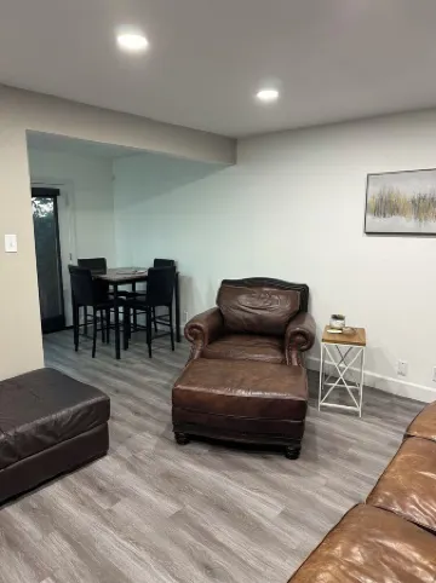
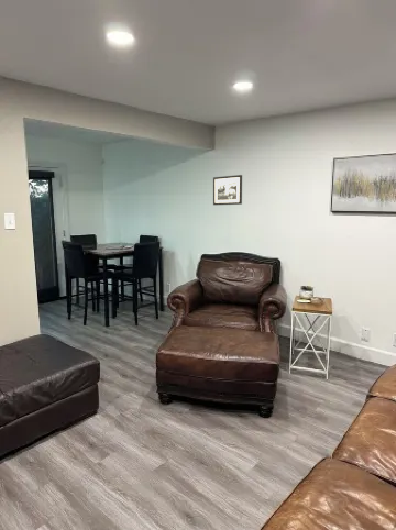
+ picture frame (227, 190)
